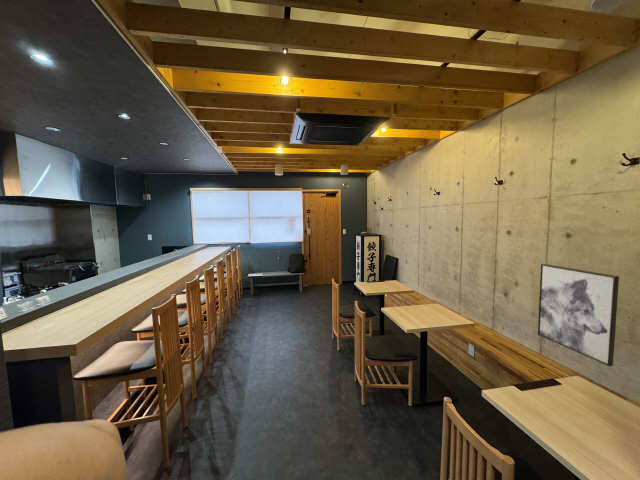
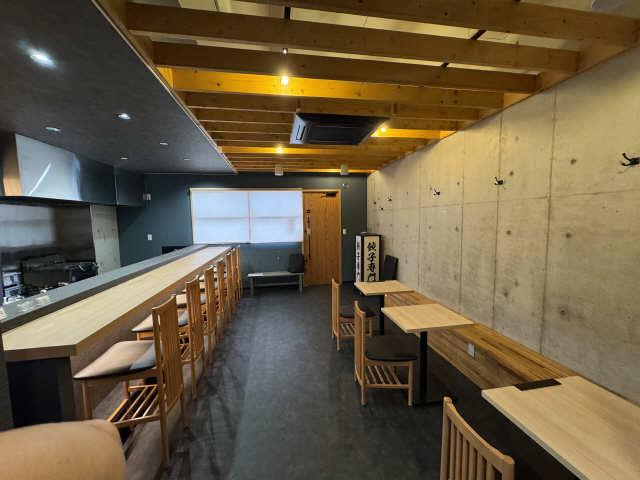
- wall art (573, 309)
